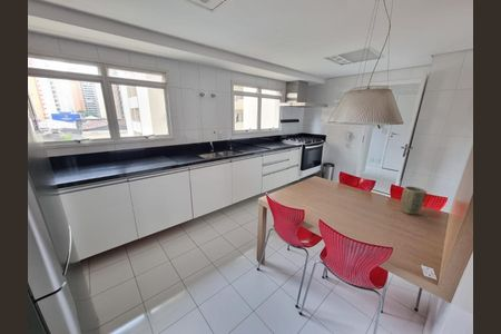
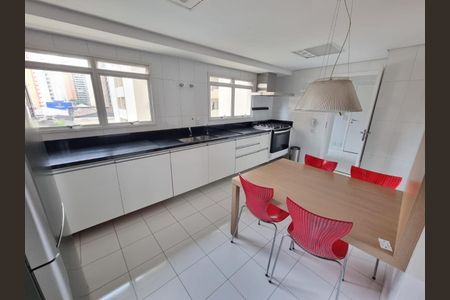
- plant pot (412, 200)
